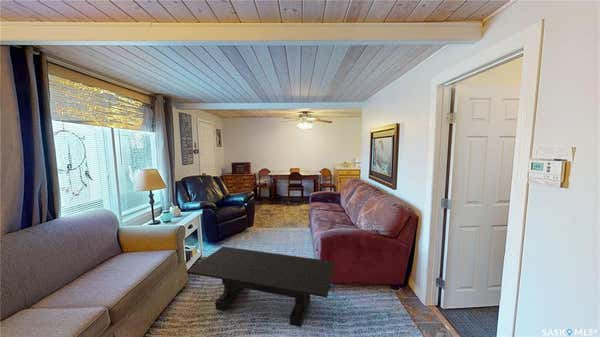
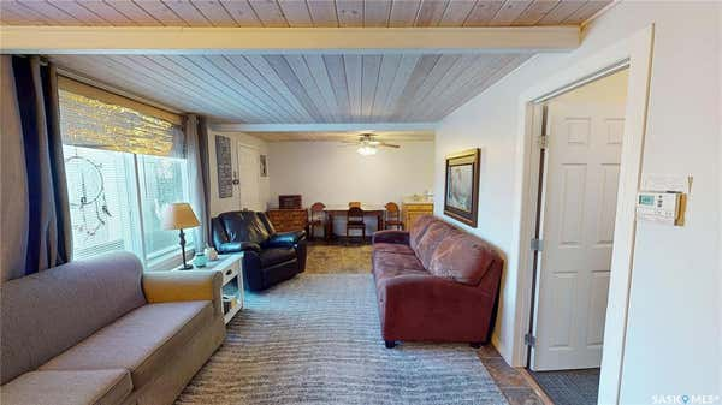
- coffee table (264, 285)
